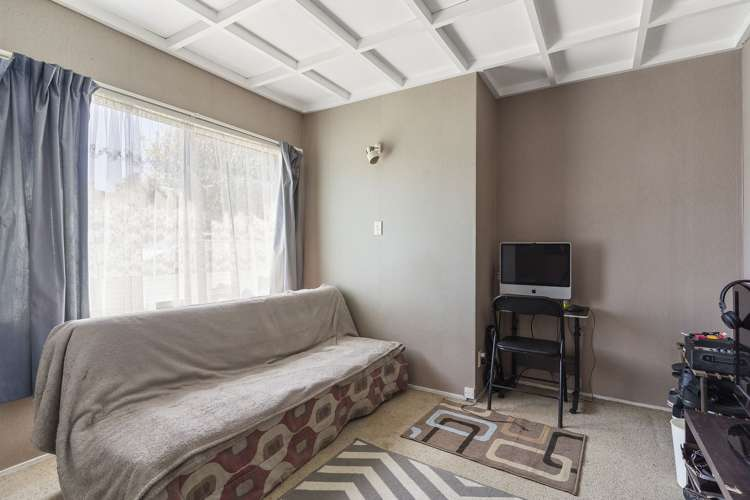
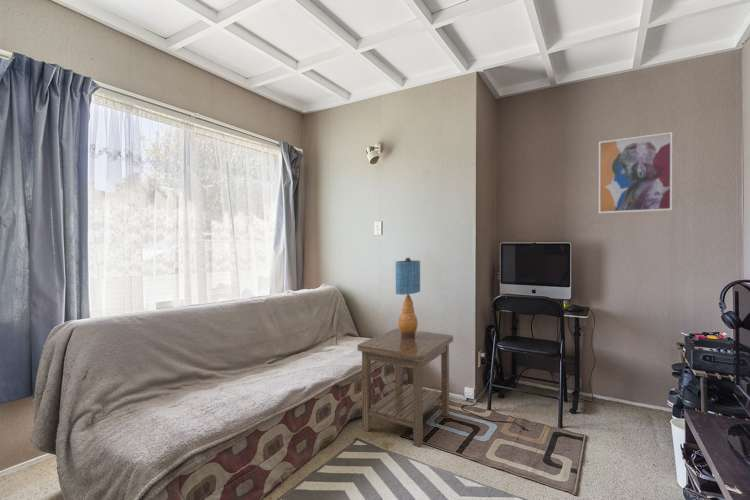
+ wall art (633, 174)
+ table lamp (408, 297)
+ side table (407, 385)
